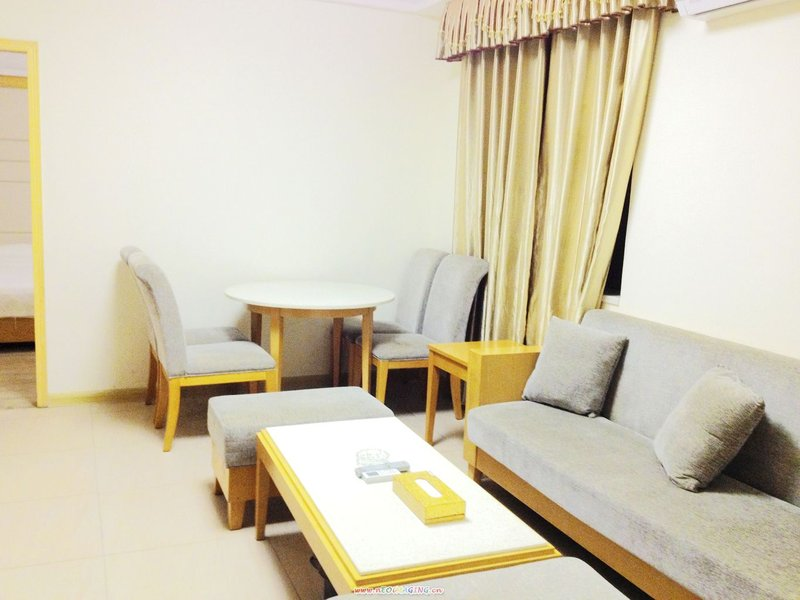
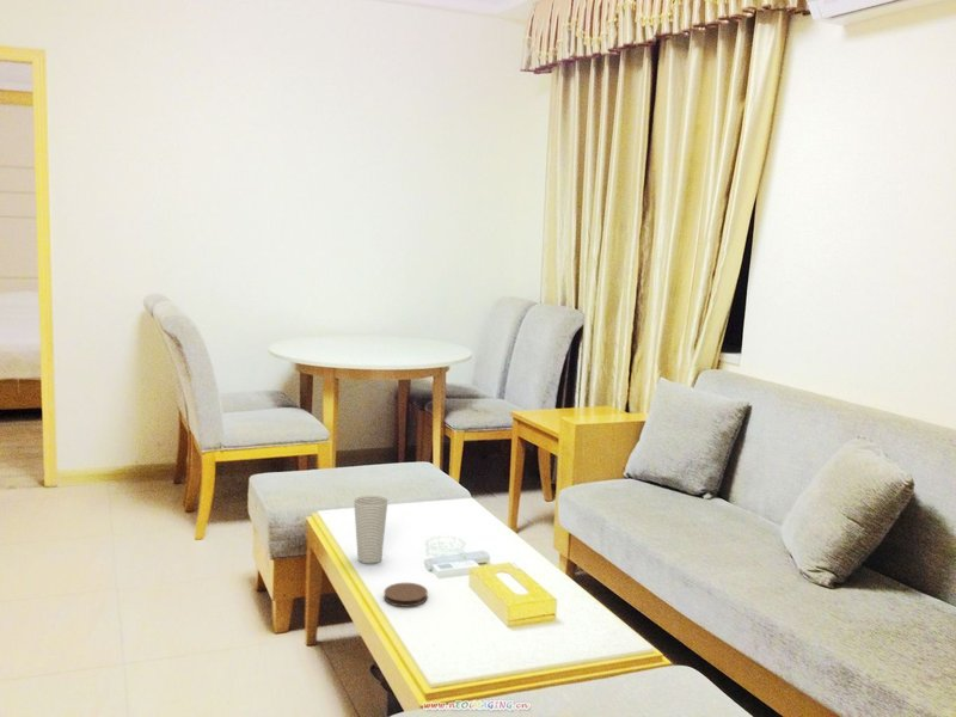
+ coaster (405, 594)
+ cup (369, 529)
